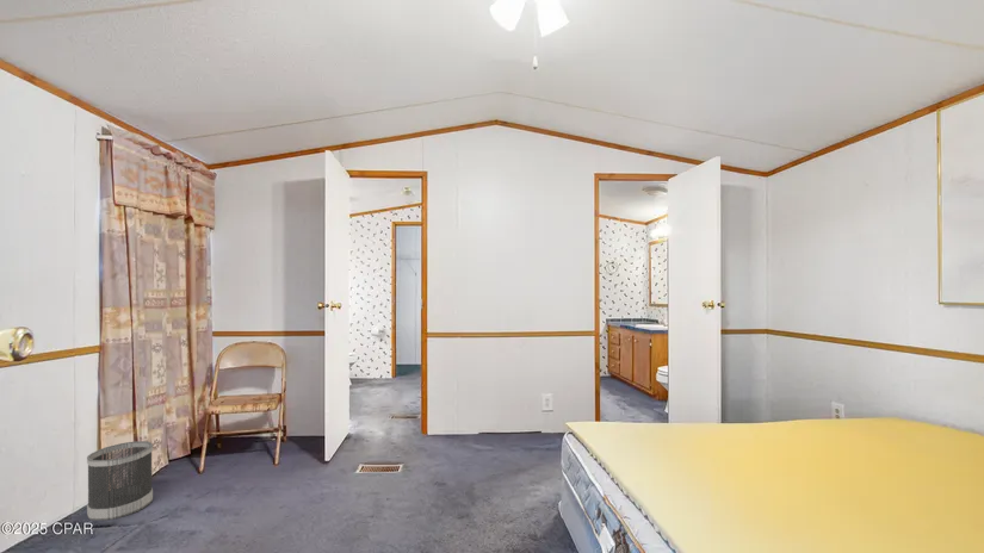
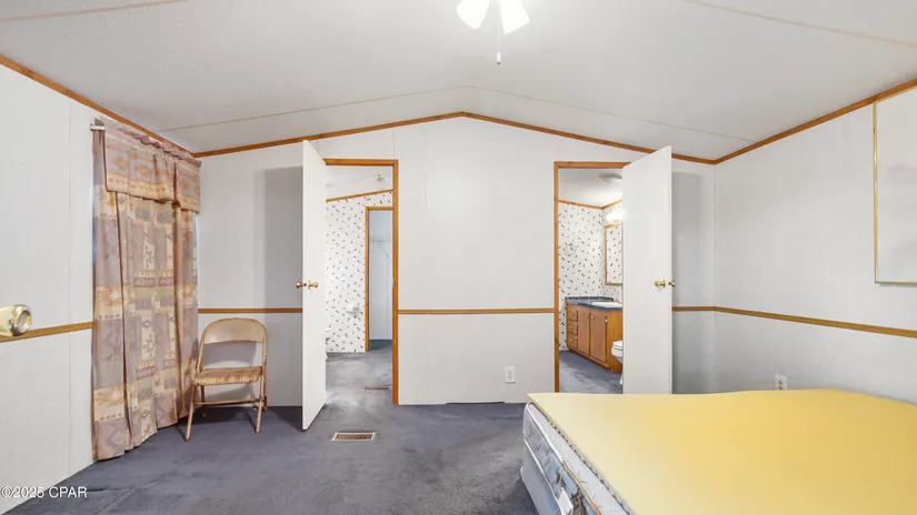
- wastebasket (120, 478)
